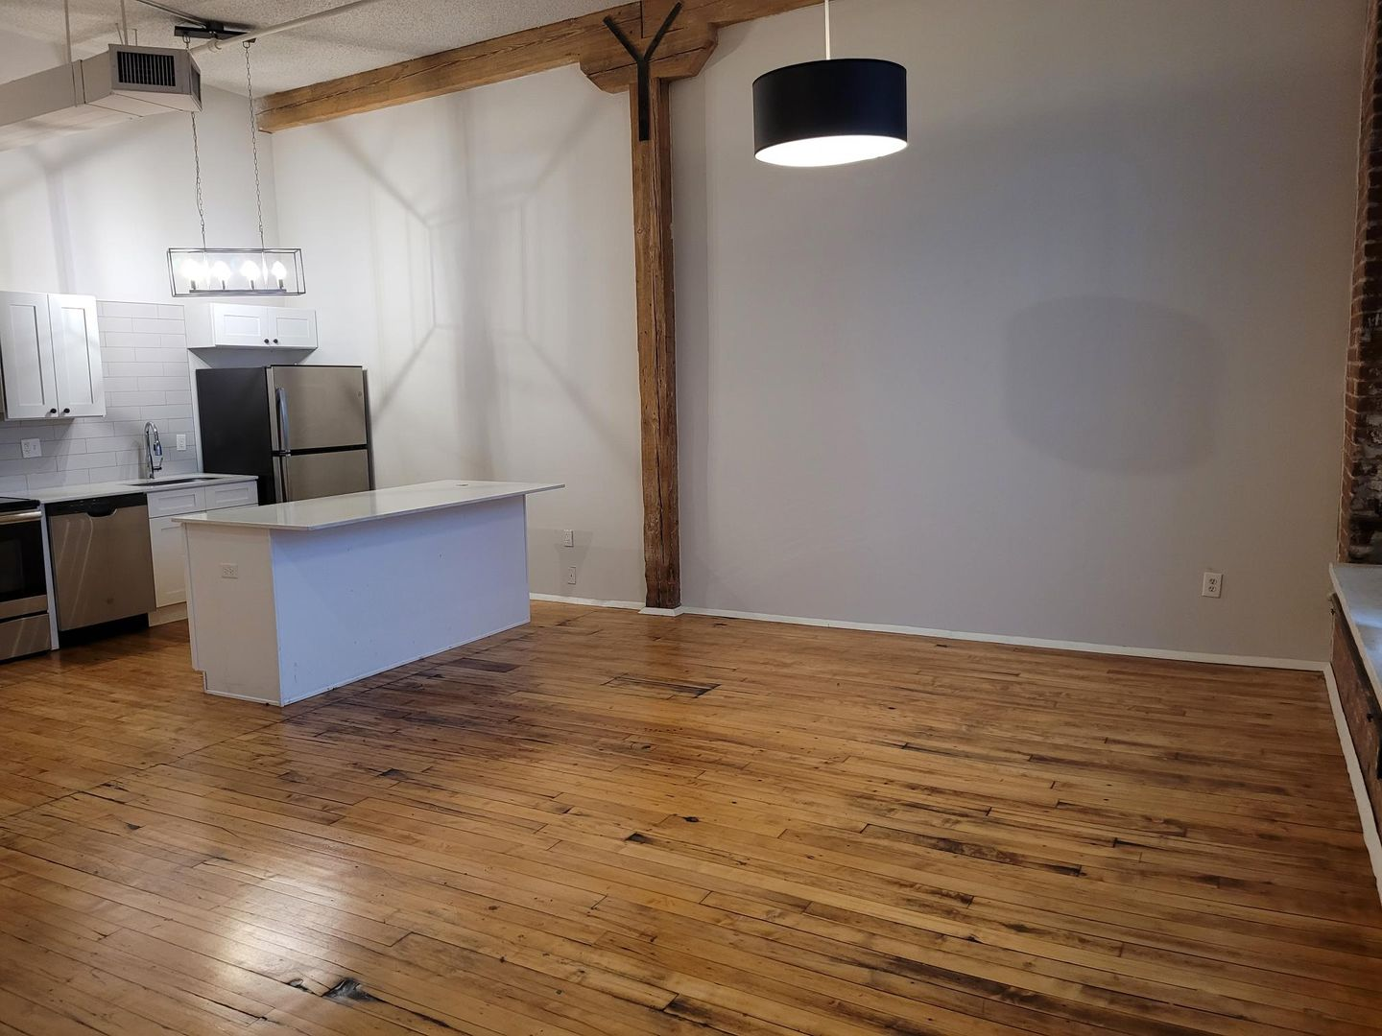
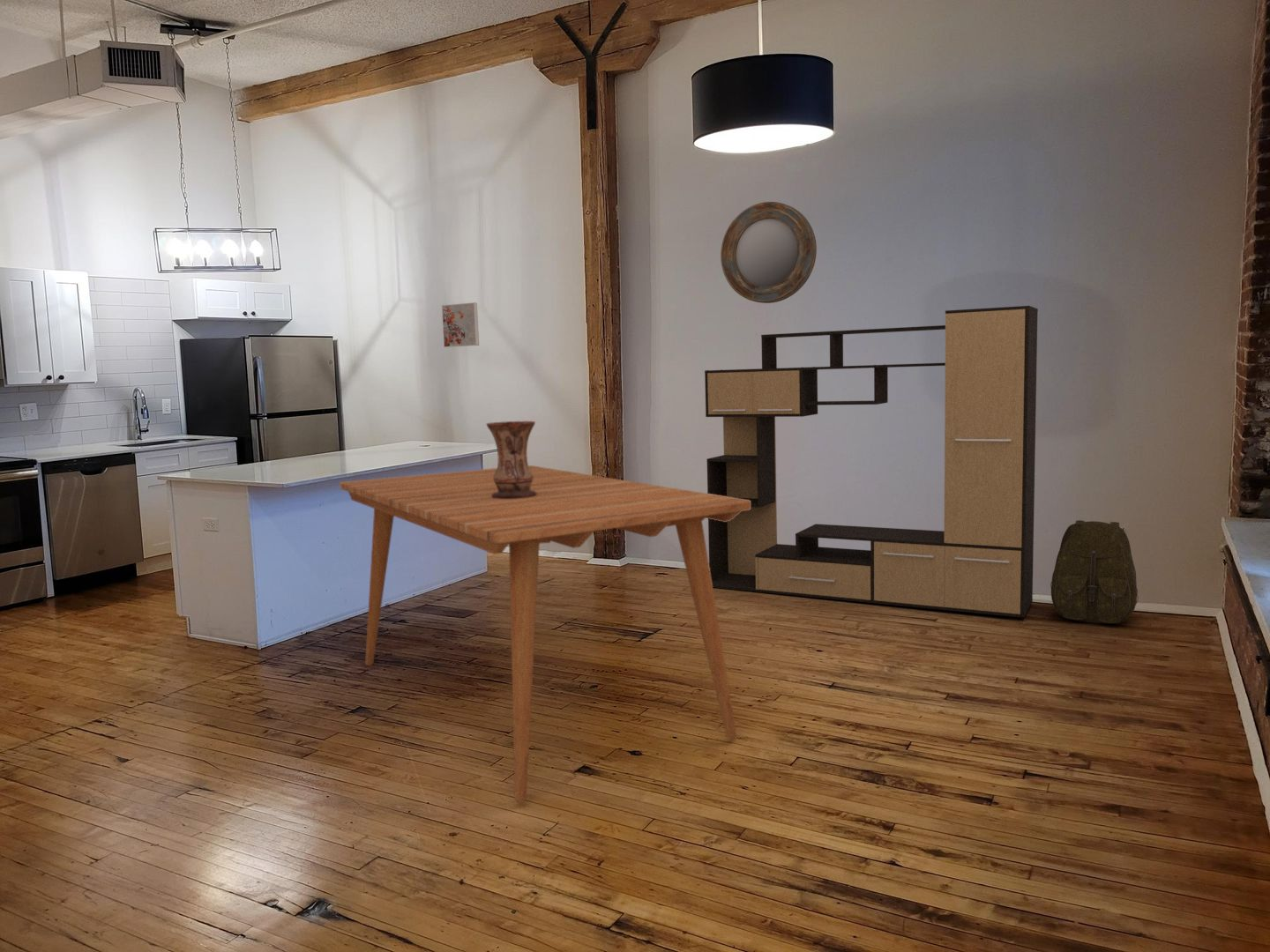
+ backpack (1094, 569)
+ vase (512, 458)
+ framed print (459, 325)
+ dining table (522, 595)
+ home mirror (766, 252)
+ media console (855, 404)
